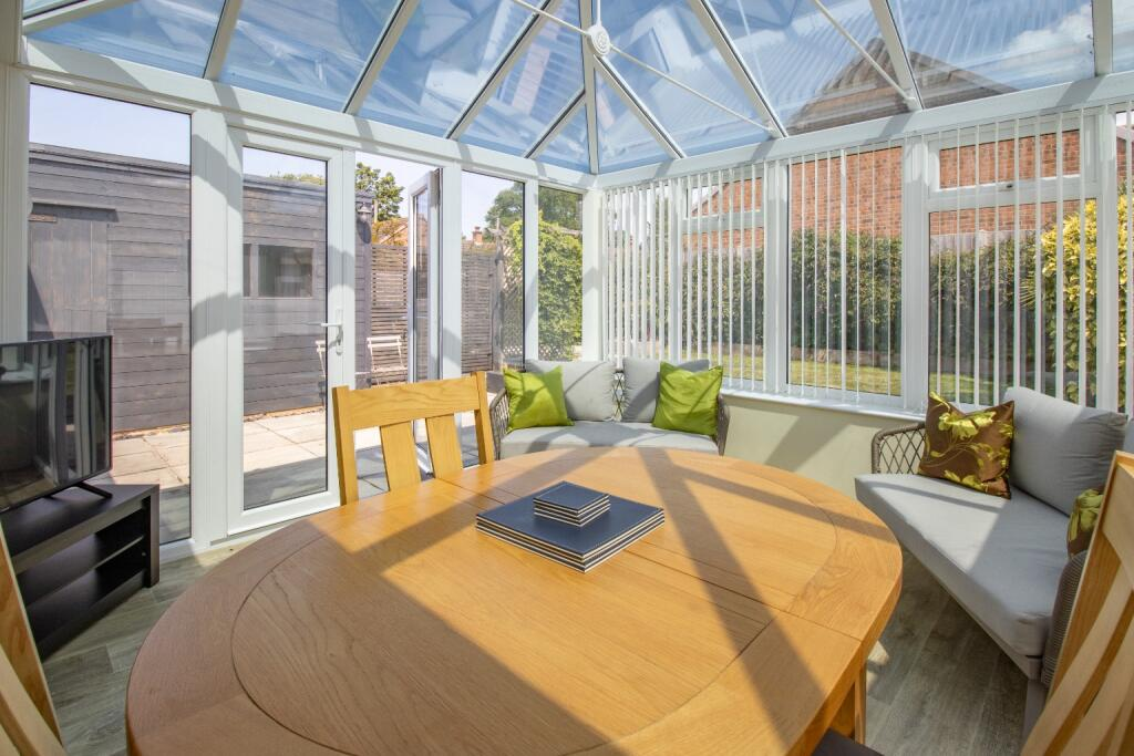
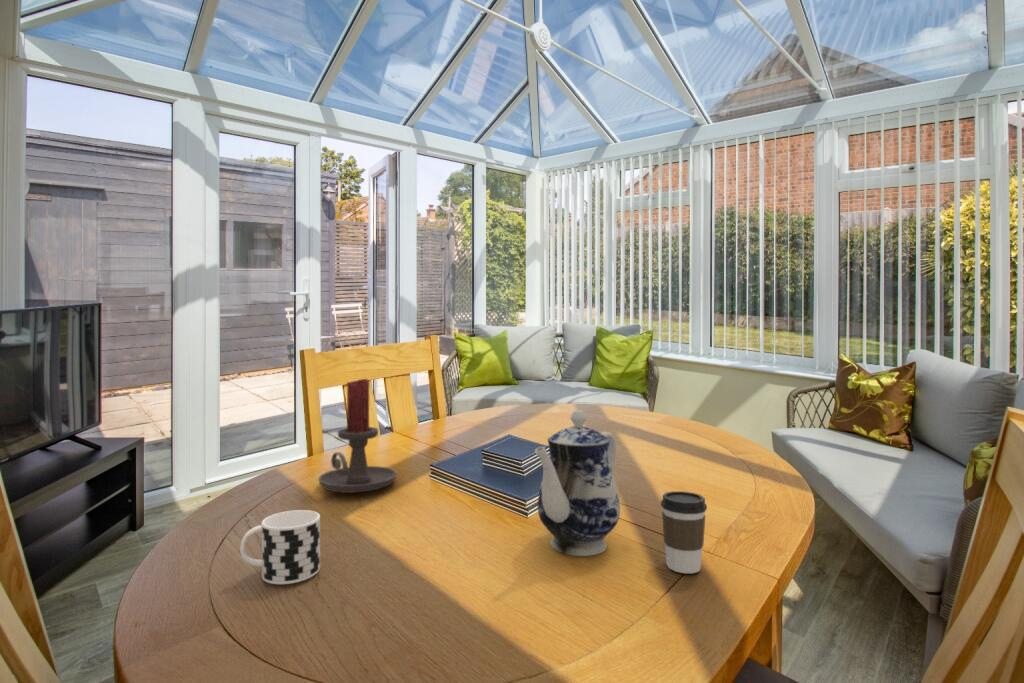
+ cup (281, 547)
+ candle holder (353, 430)
+ coffee cup (683, 531)
+ teapot (578, 477)
